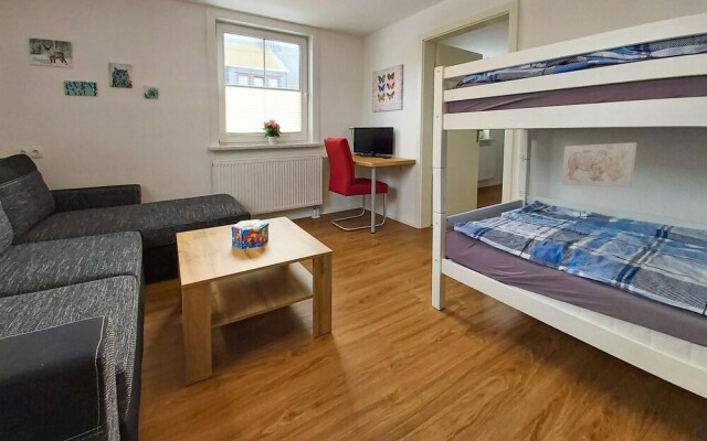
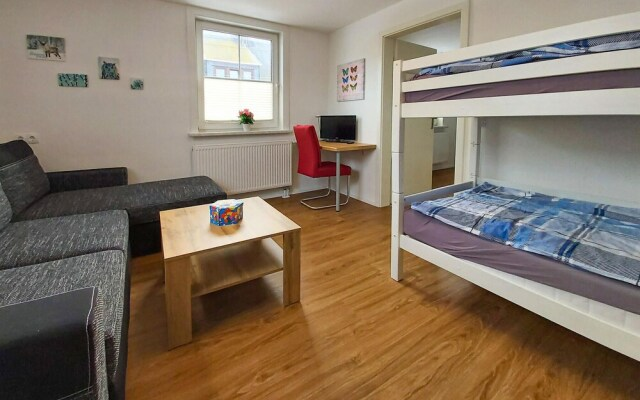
- wall art (595, 165)
